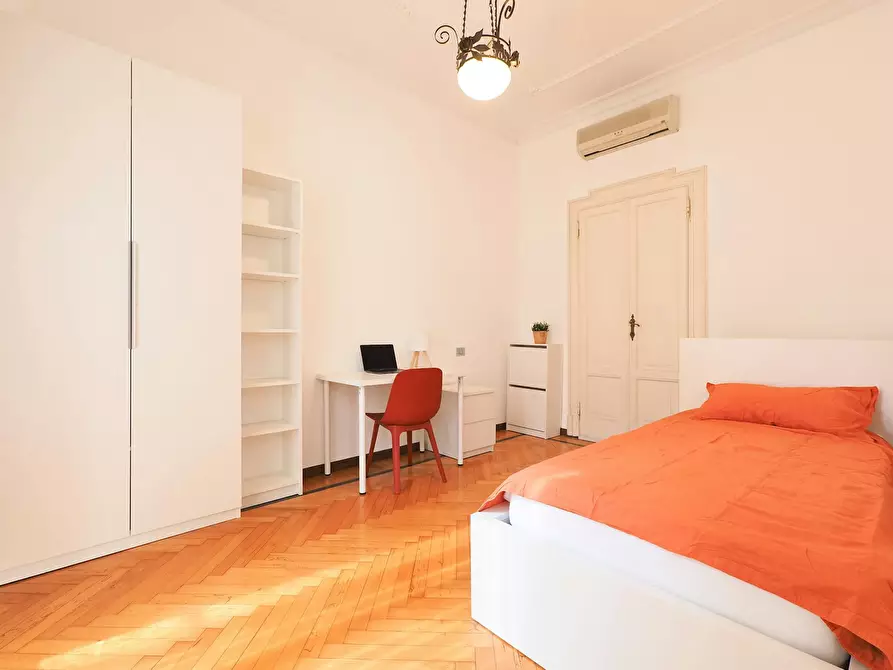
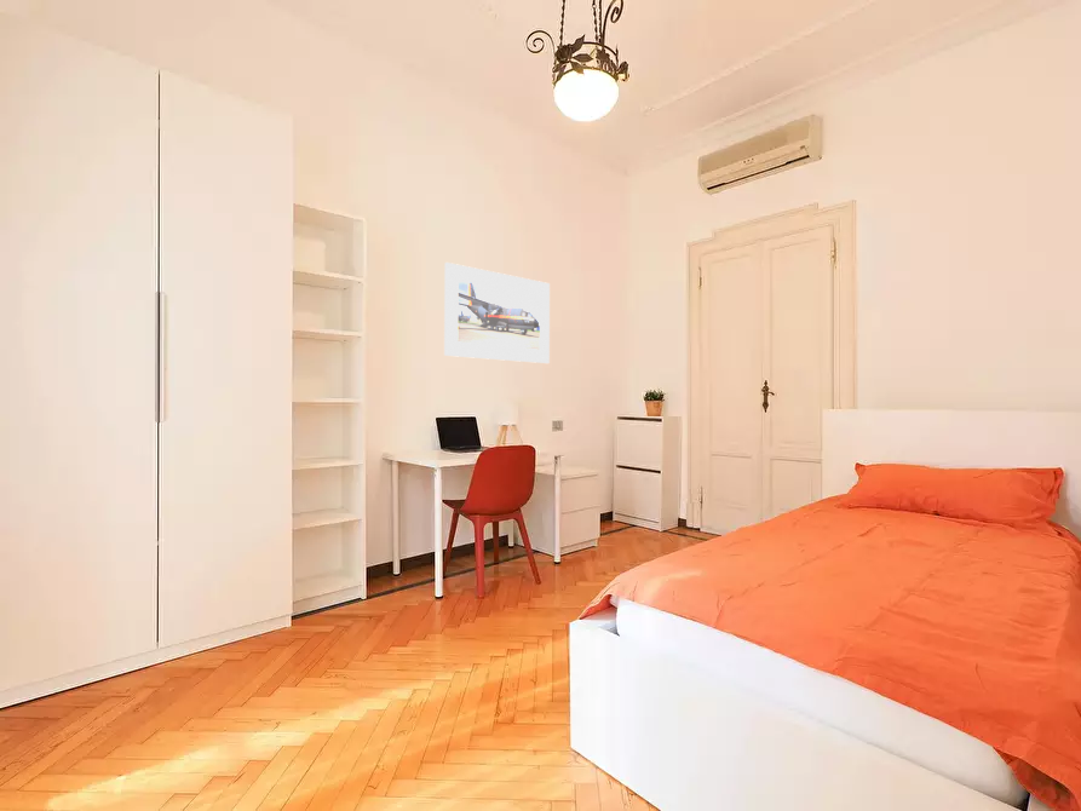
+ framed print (500, 316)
